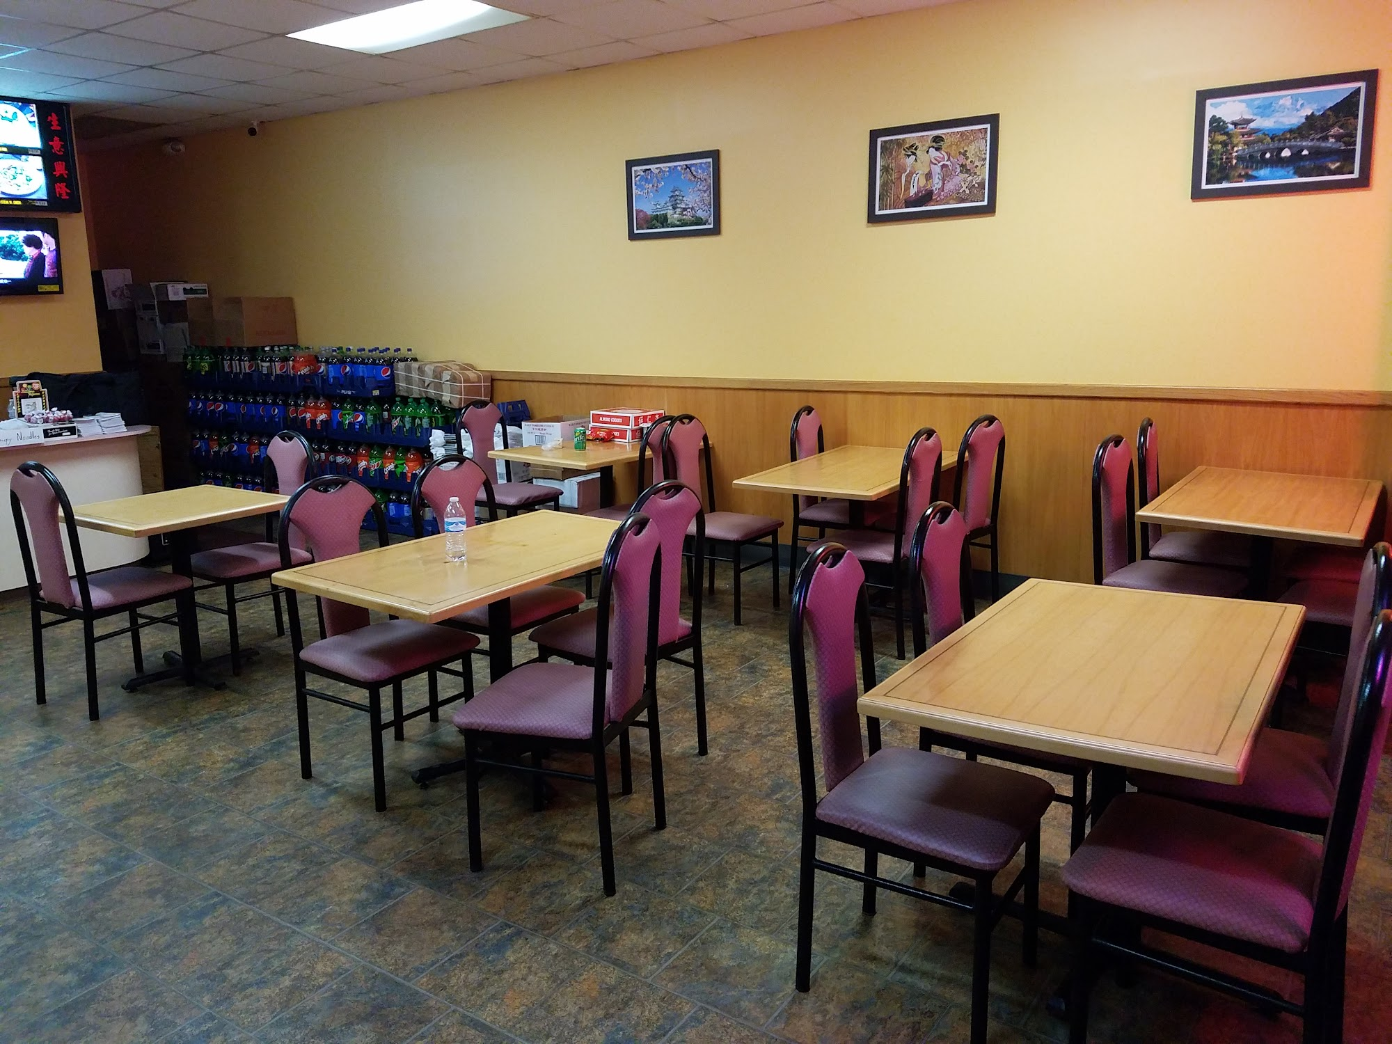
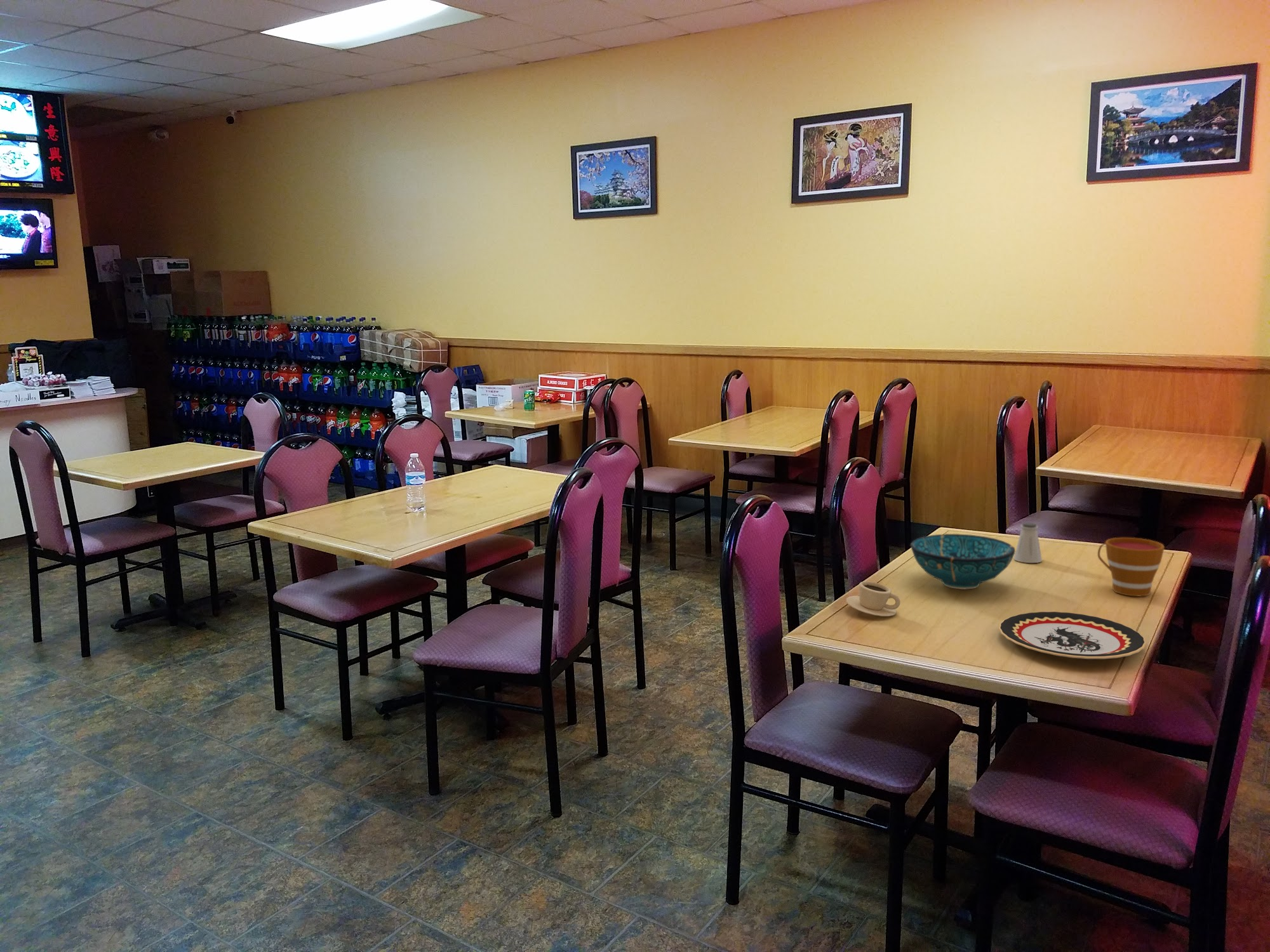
+ saltshaker (1028, 541)
+ plate (1070, 638)
+ decorative bowl (961, 565)
+ cup (1128, 566)
+ cup (872, 597)
